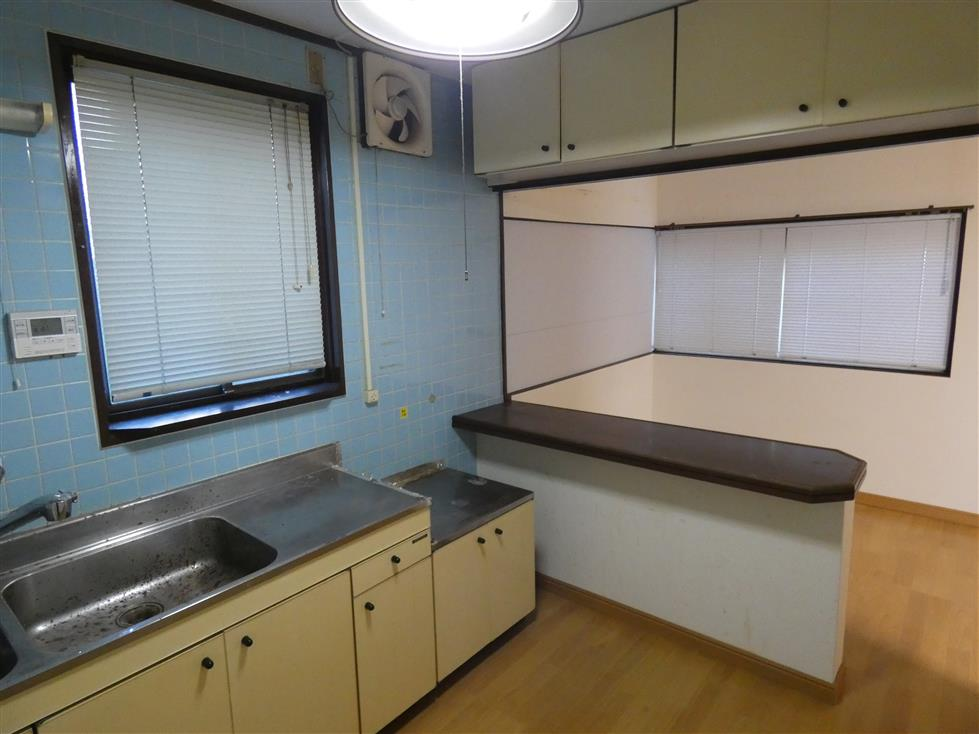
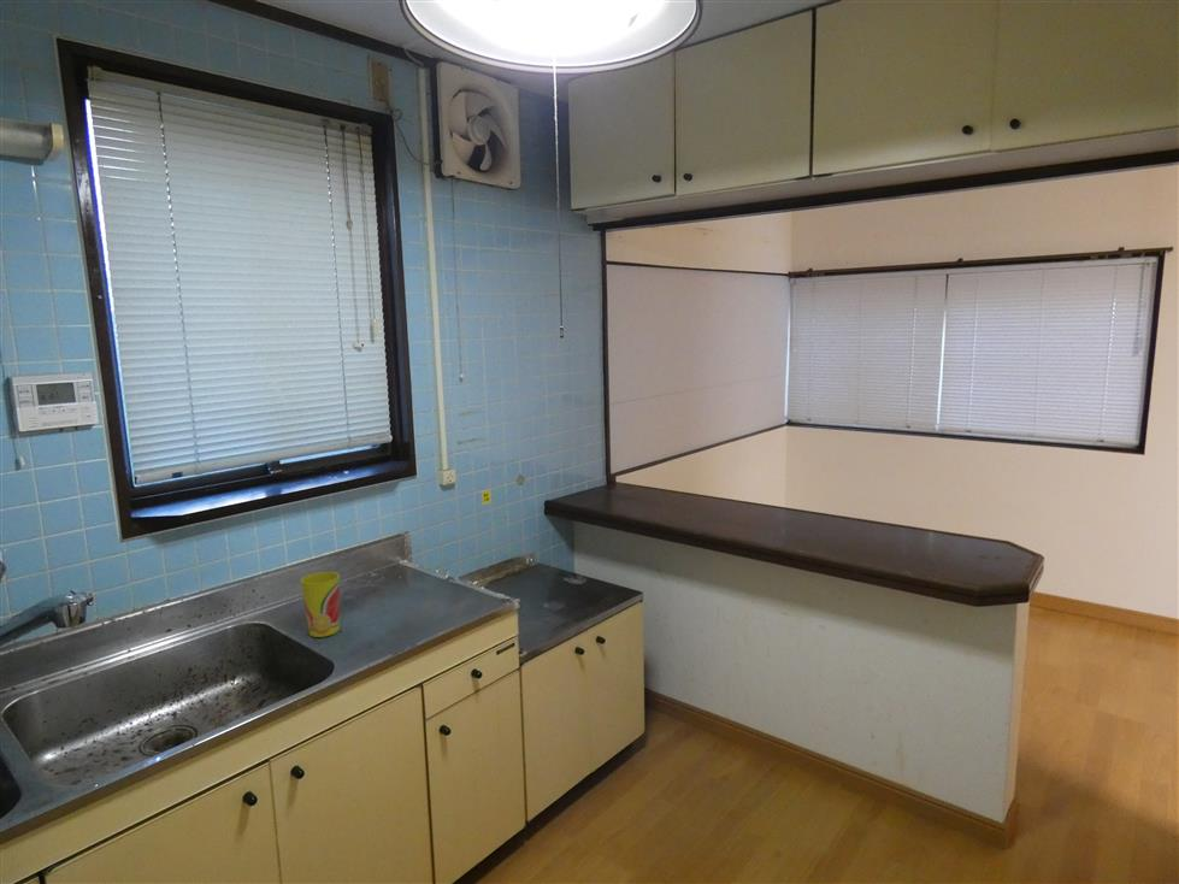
+ cup (322, 603)
